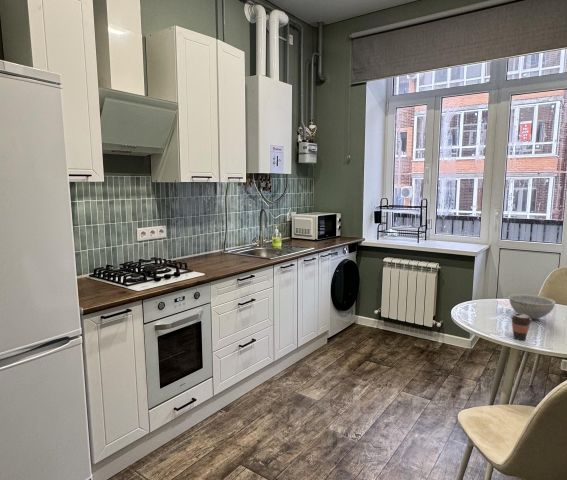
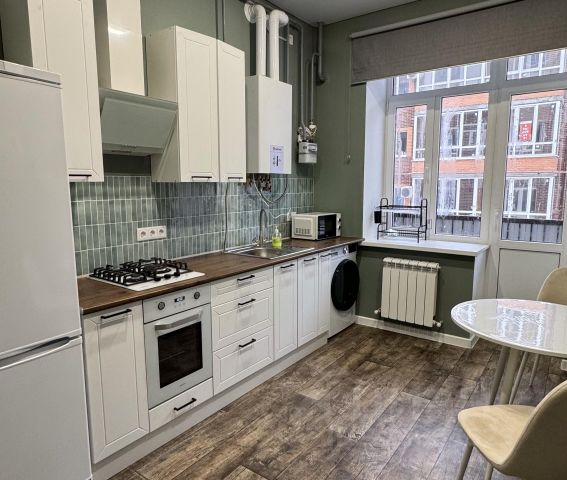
- bowl (530, 308)
- coffee cup (520, 327)
